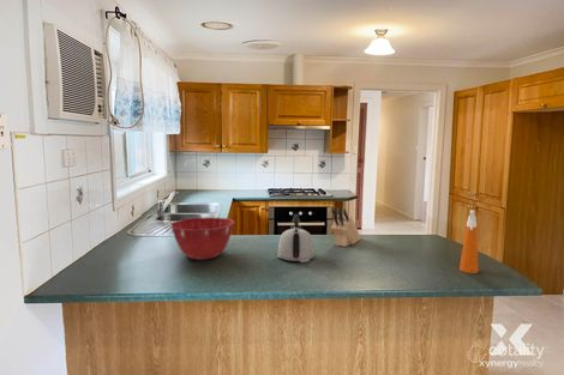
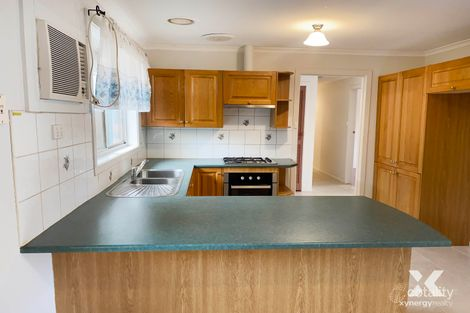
- spray bottle (470, 241)
- mixing bowl (203, 238)
- knife block (344, 224)
- kettle (295, 235)
